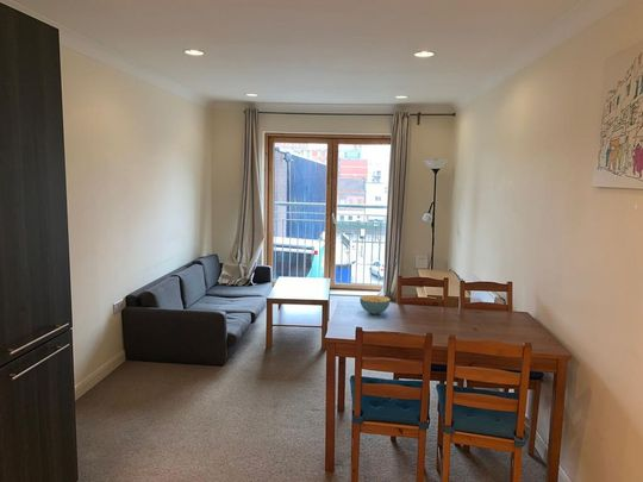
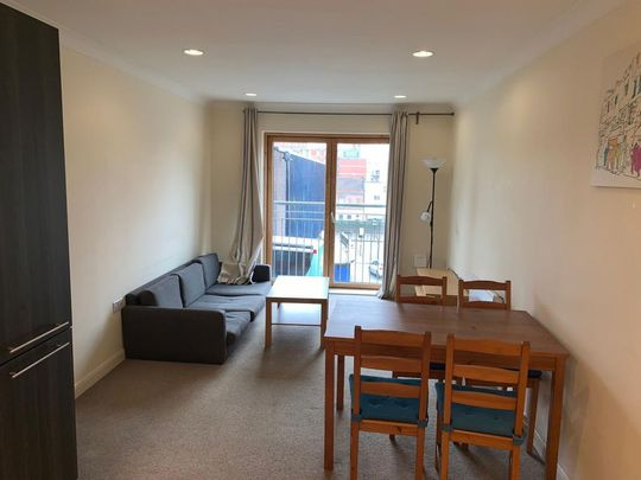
- cereal bowl (374, 306)
